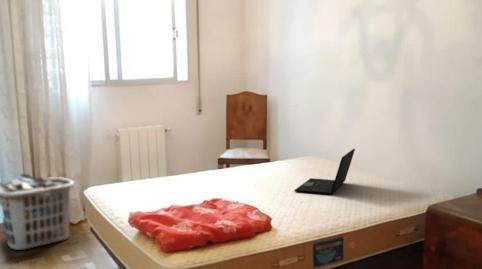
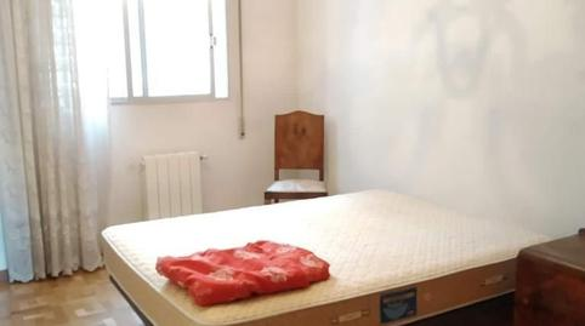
- clothes hamper (36, 207)
- laptop (325, 179)
